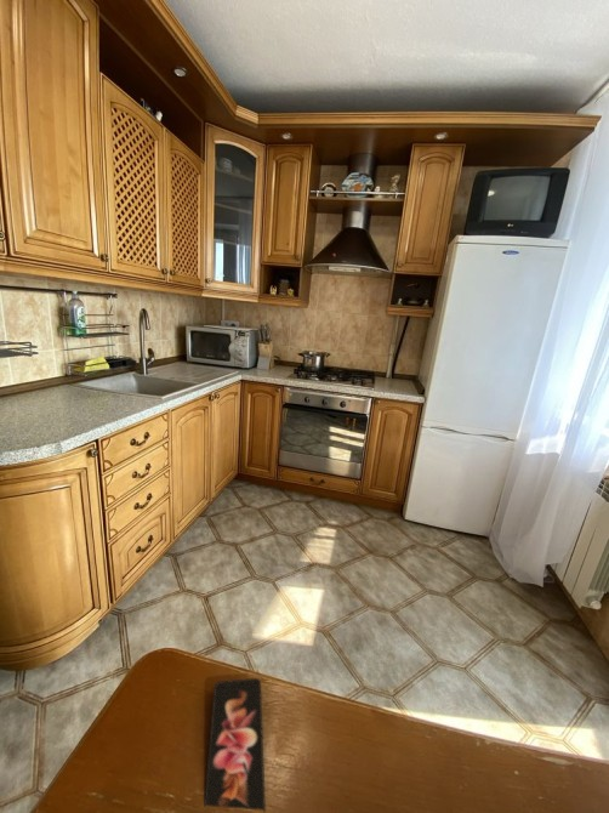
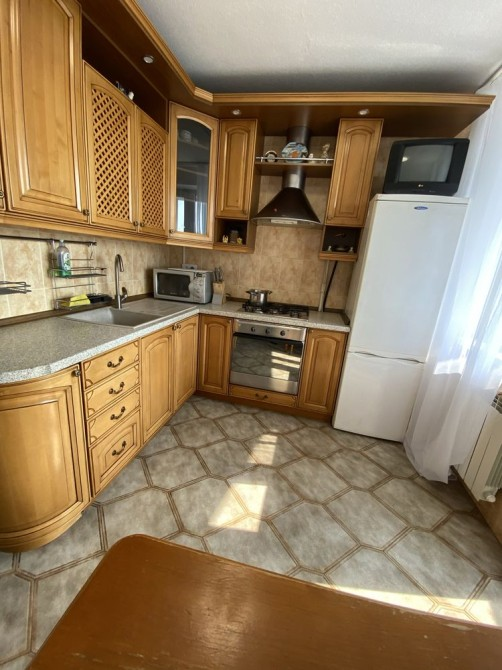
- smartphone (235, 745)
